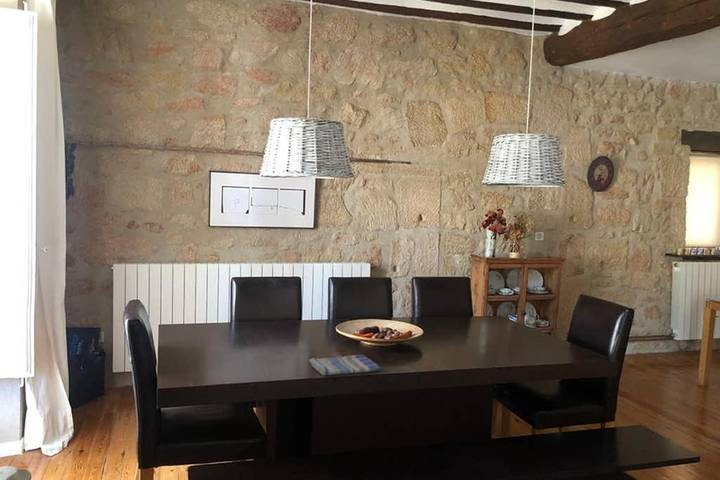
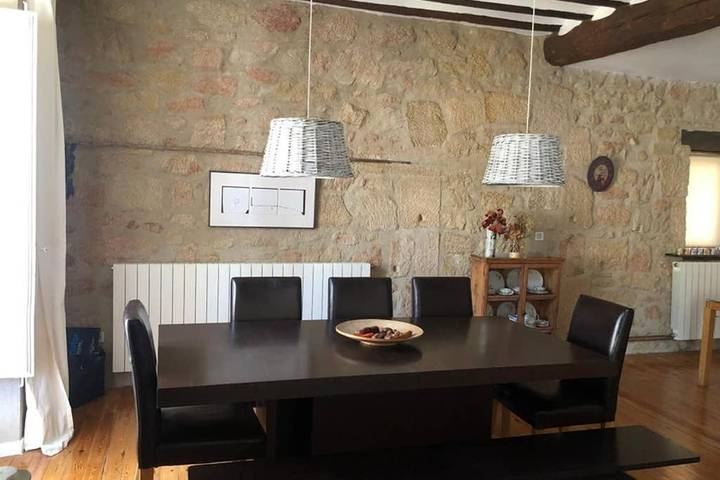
- dish towel (344, 364)
